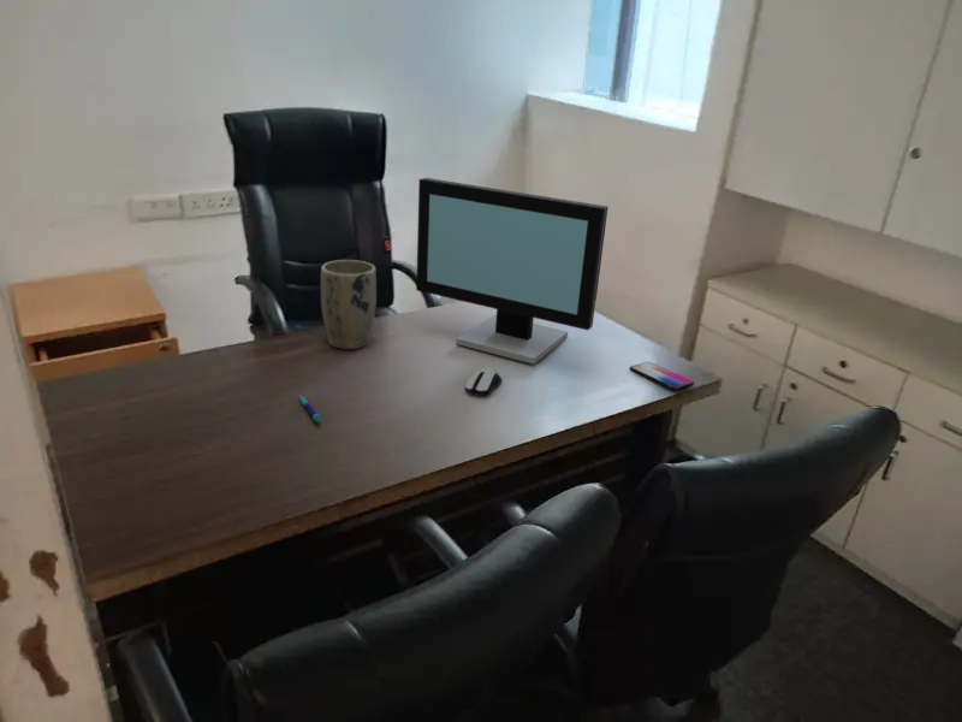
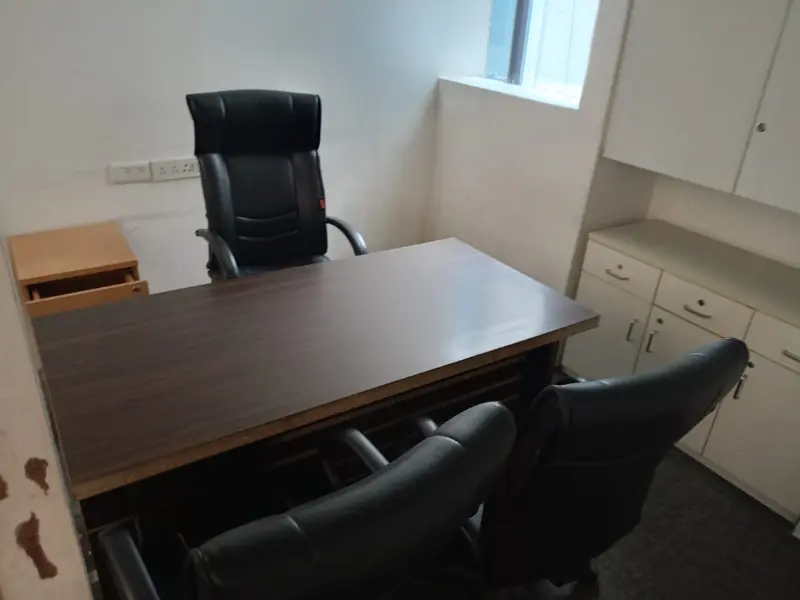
- plant pot (349, 304)
- computer mouse (483, 378)
- computer monitor (518, 266)
- pen (309, 407)
- smartphone (660, 375)
